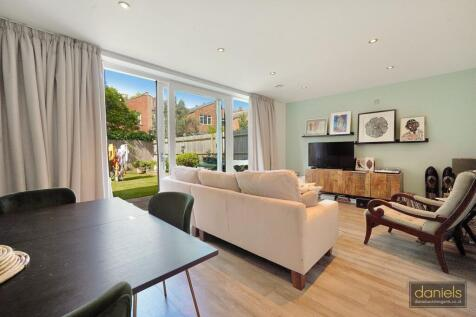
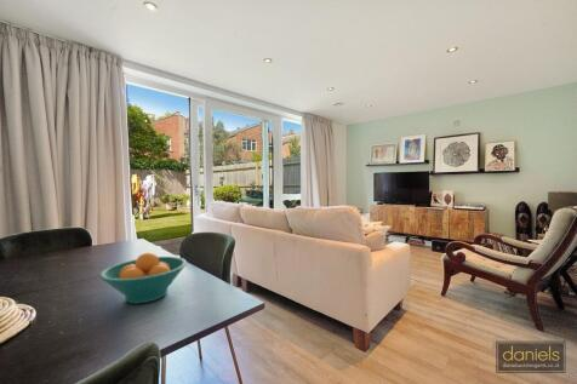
+ fruit bowl (145, 274)
